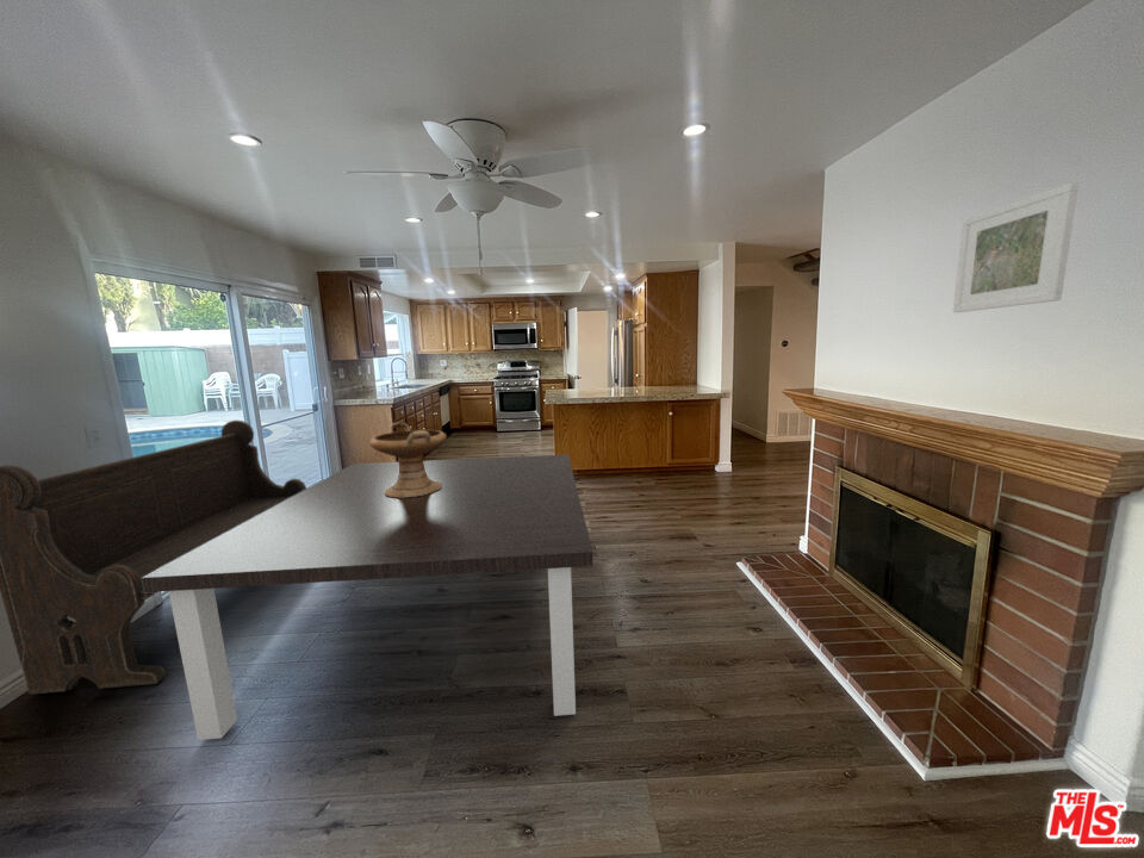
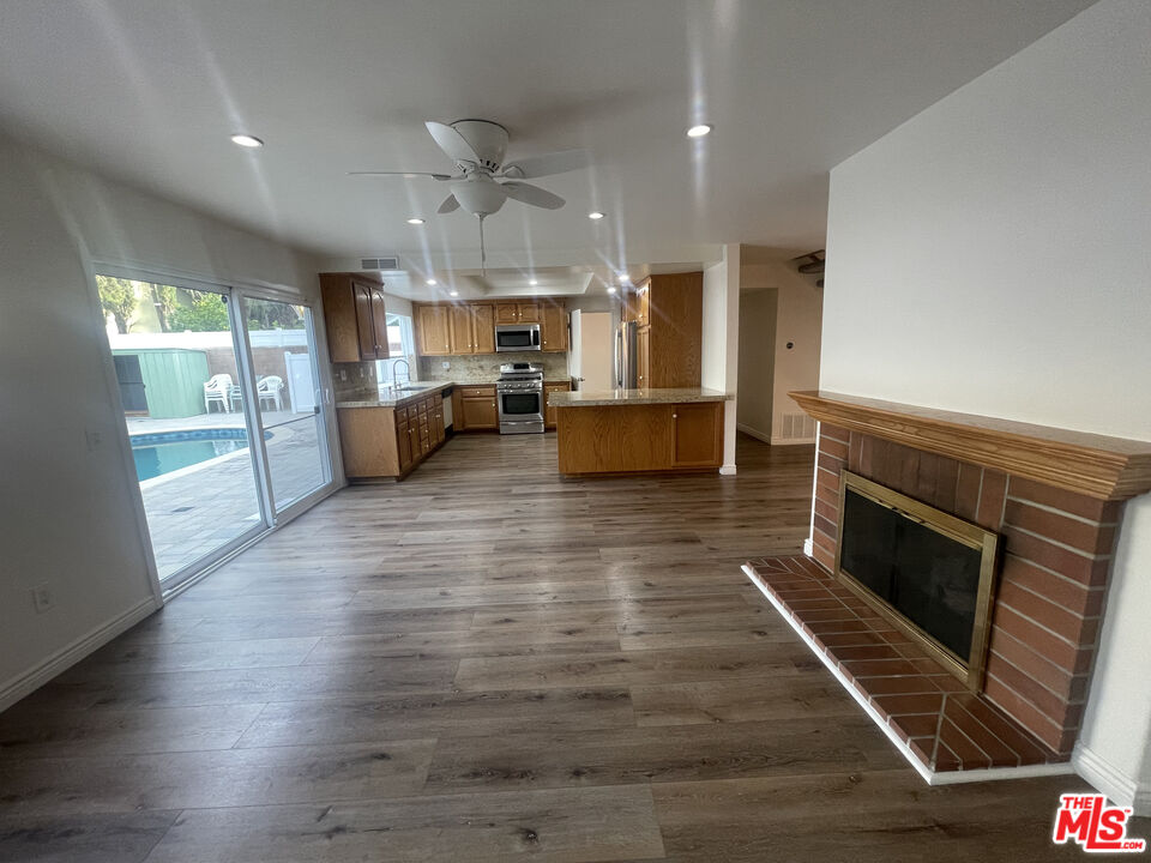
- decorative bowl (410, 458)
- dining table (439, 554)
- bench (198, 520)
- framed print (1007, 255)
